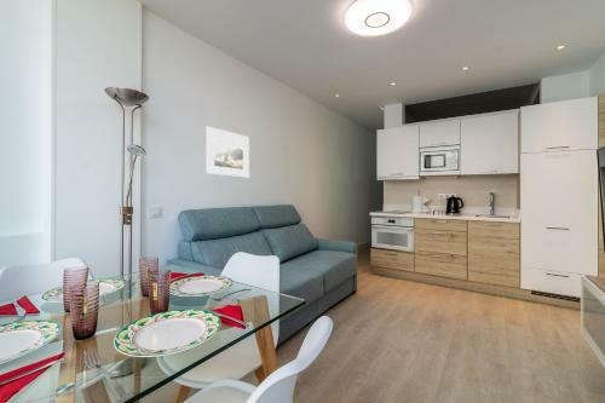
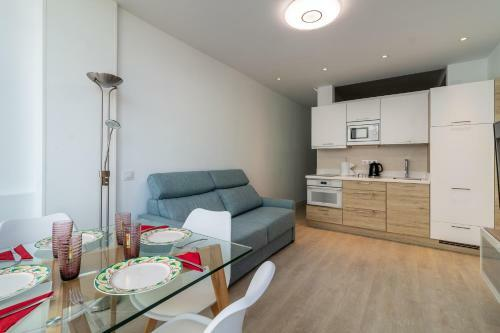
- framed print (229, 154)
